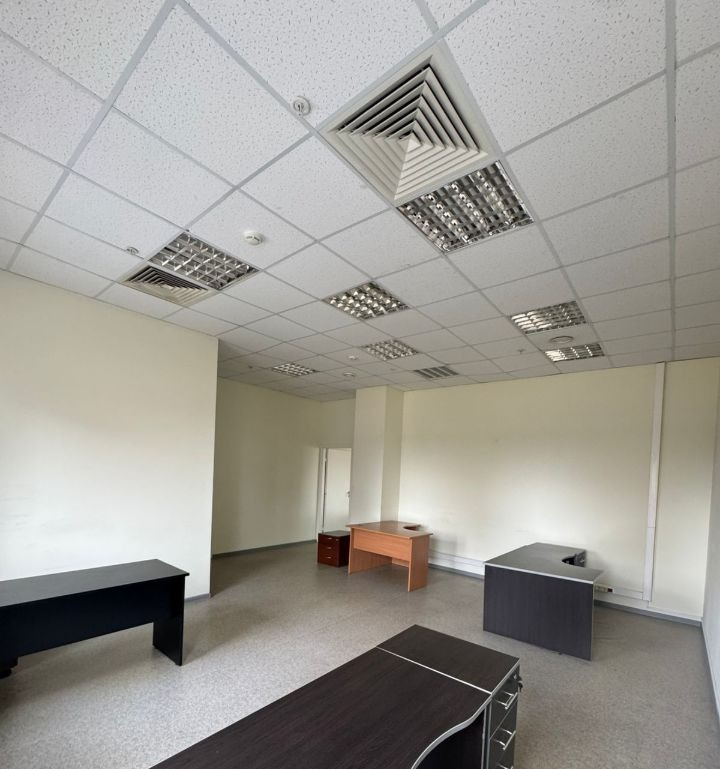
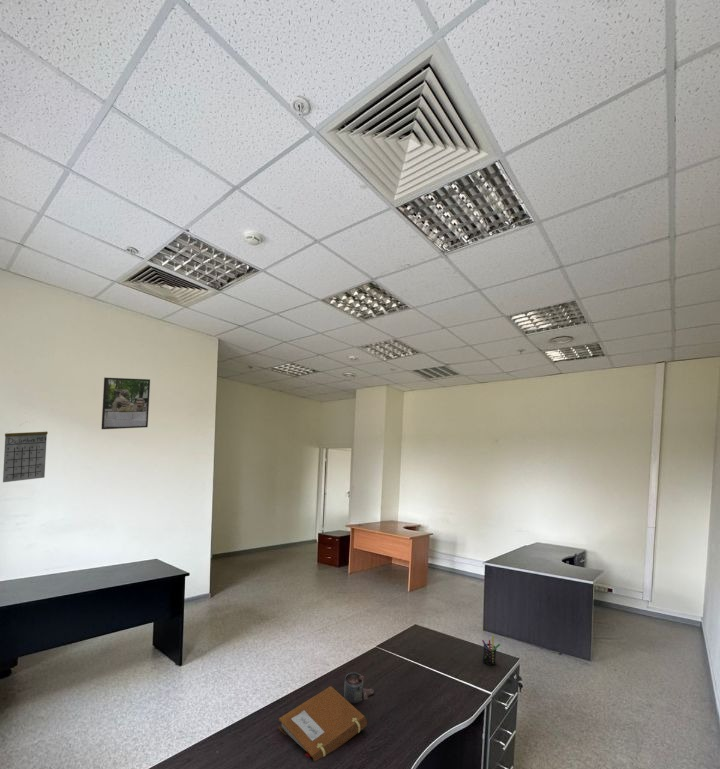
+ calendar (25, 450)
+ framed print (126, 403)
+ pen holder (491, 650)
+ notebook (321, 724)
+ paint can (359, 685)
